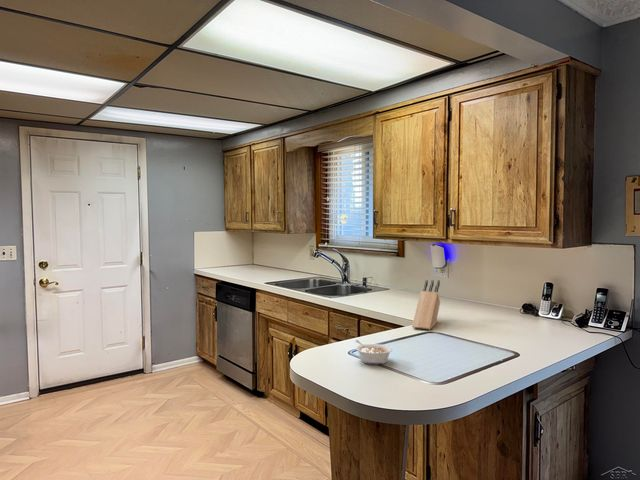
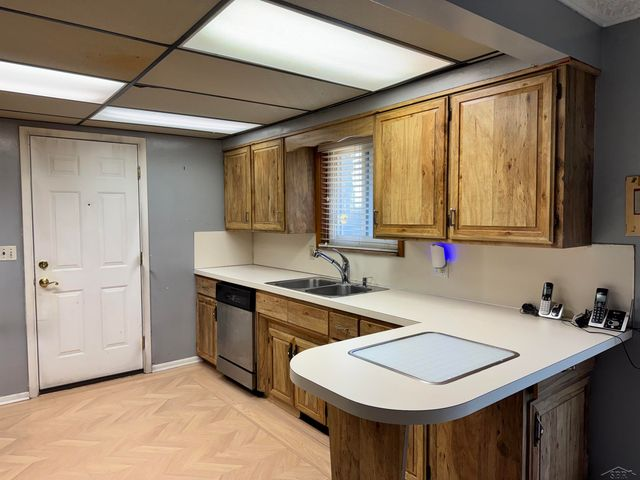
- legume (372, 353)
- knife block (427, 302)
